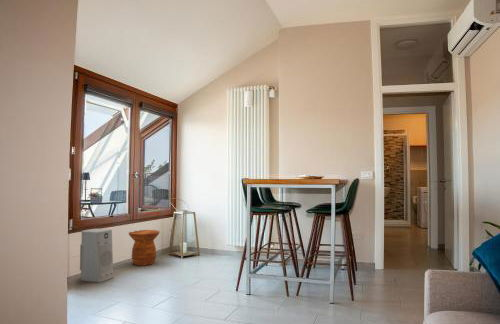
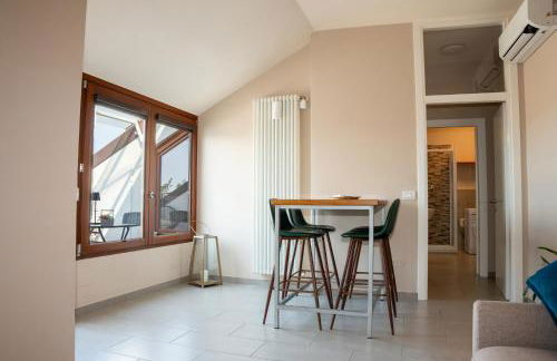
- side table (144, 247)
- air purifier (96, 254)
